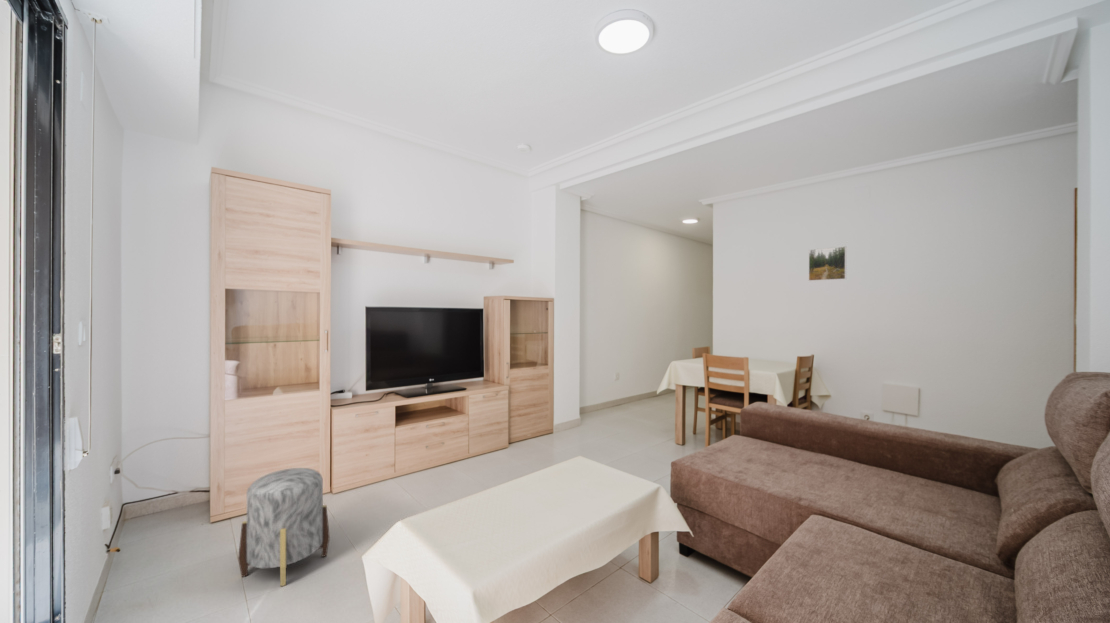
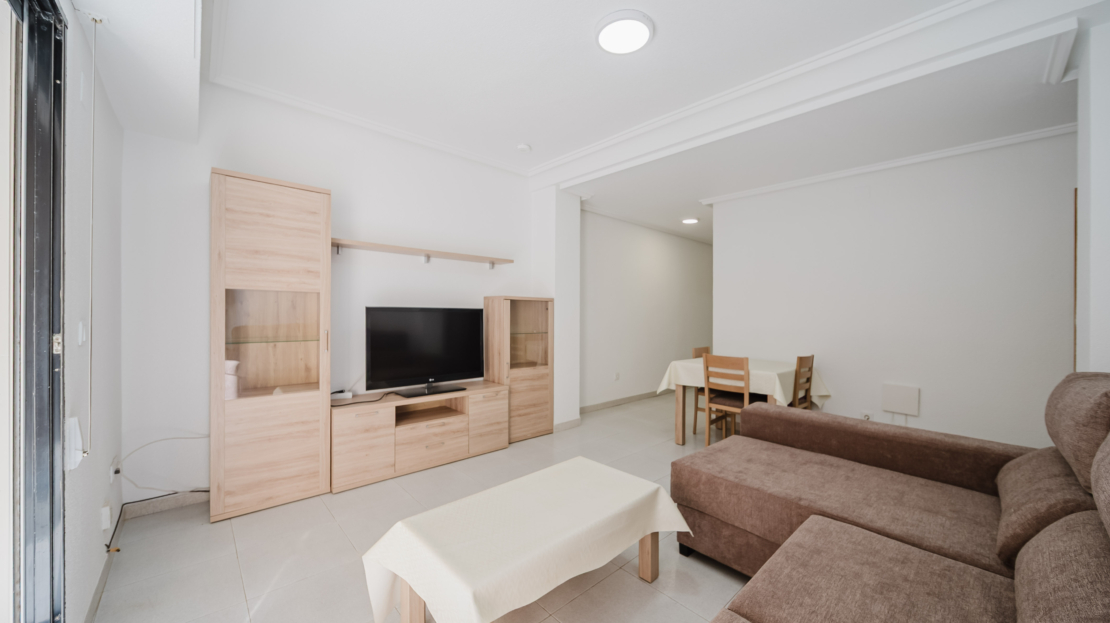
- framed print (827, 264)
- stool (286, 519)
